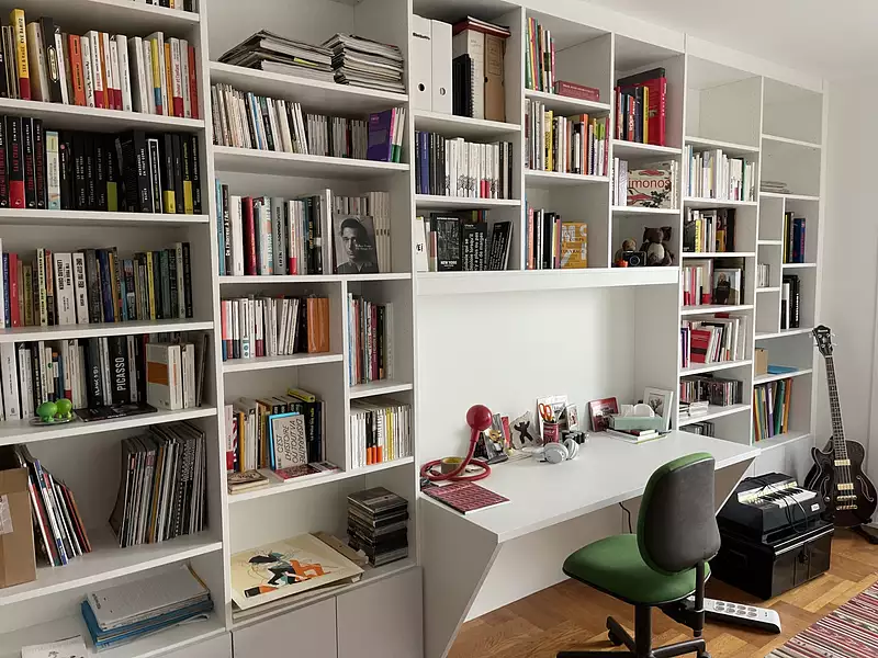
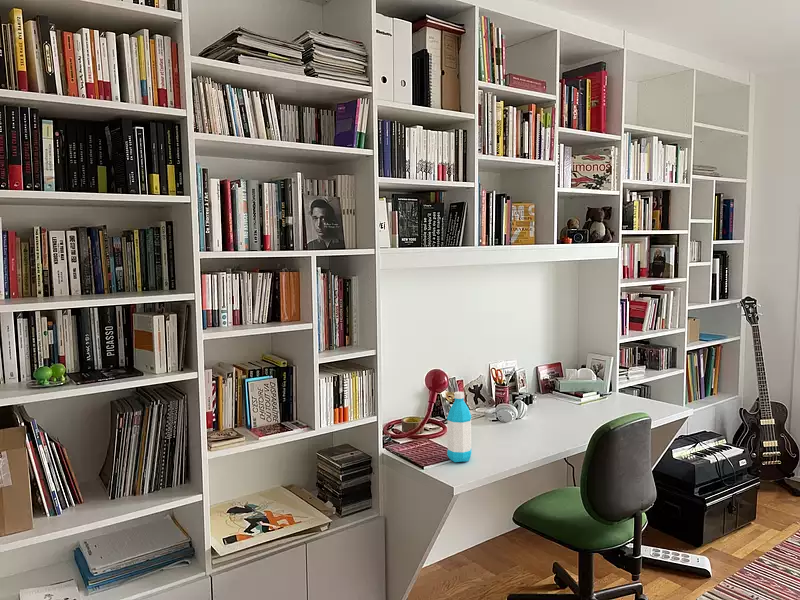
+ water bottle (459, 426)
